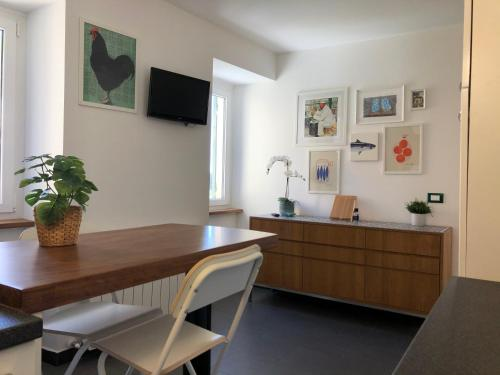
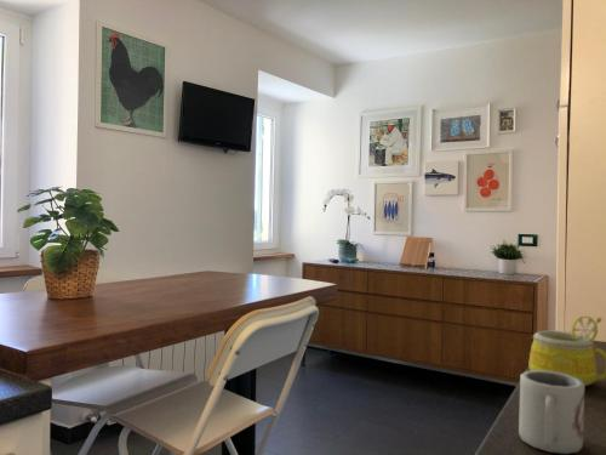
+ mug (568, 347)
+ cup (550, 413)
